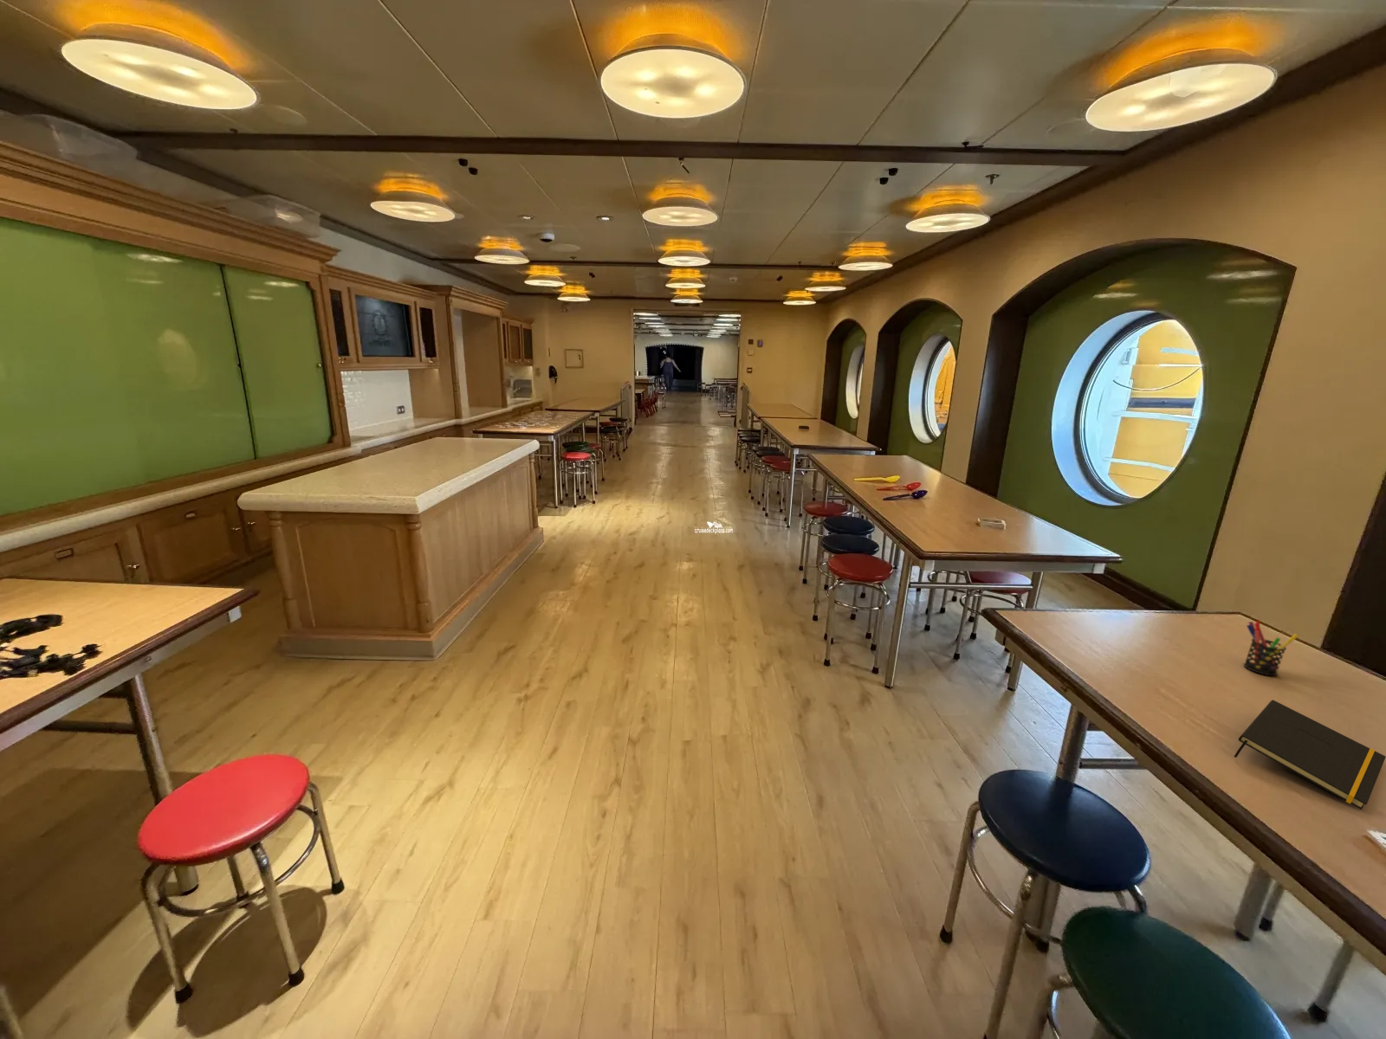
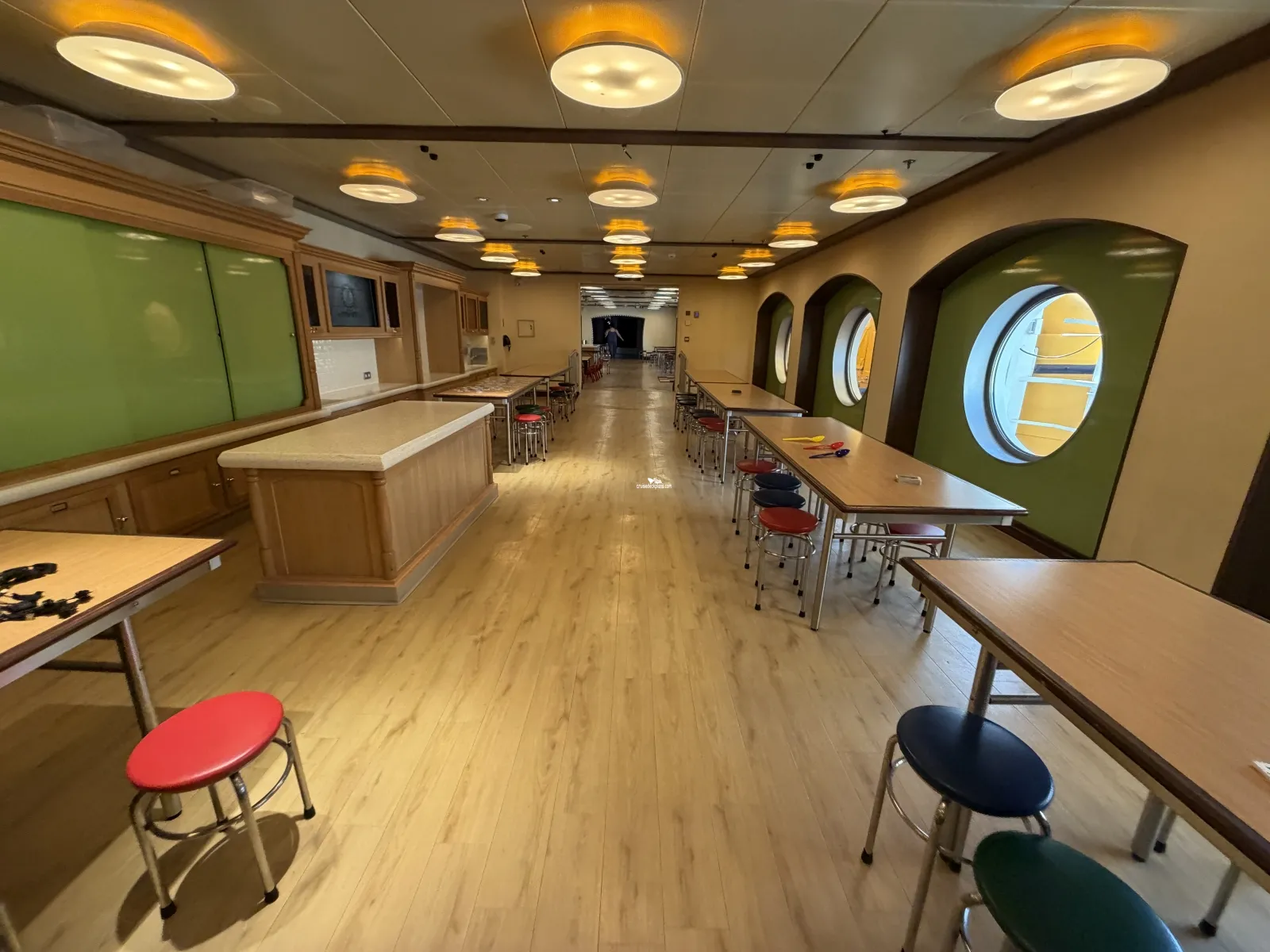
- notepad (1312, 748)
- pen holder (1266, 647)
